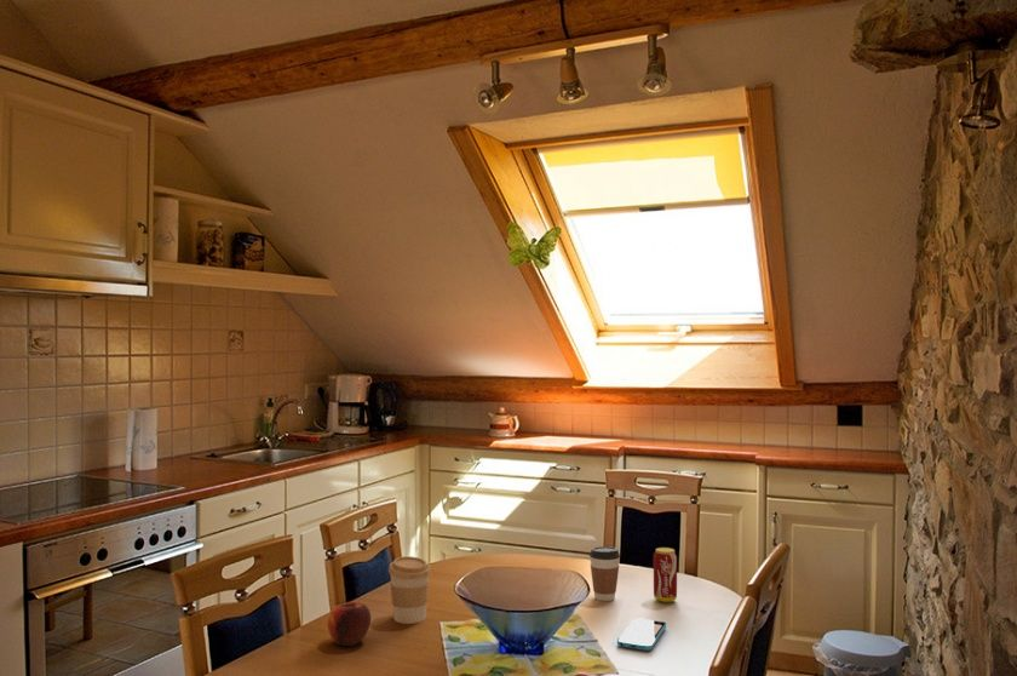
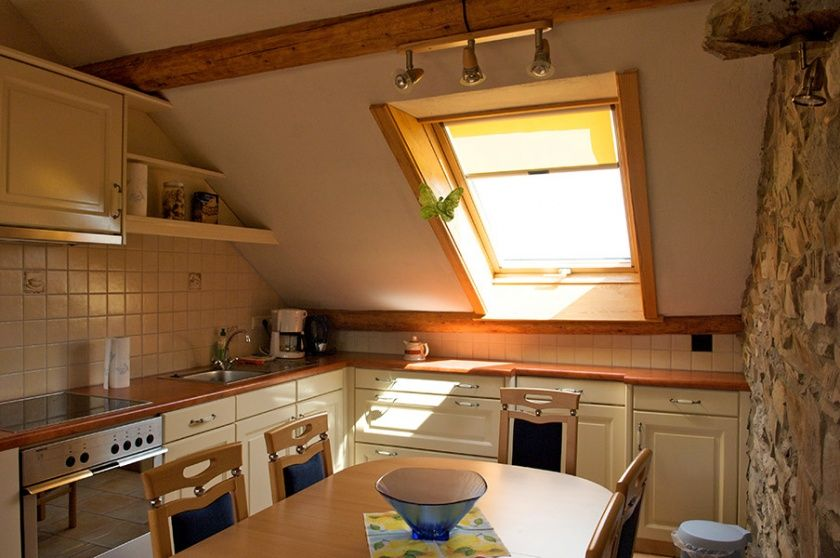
- apple (349, 623)
- smartphone (642, 634)
- coffee cup (604, 573)
- beverage can (665, 574)
- coffee cup (409, 589)
